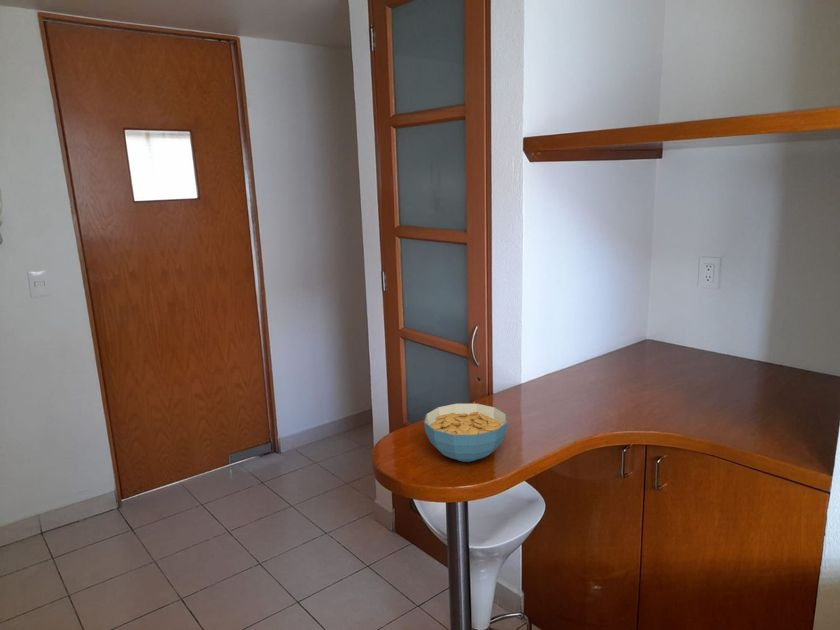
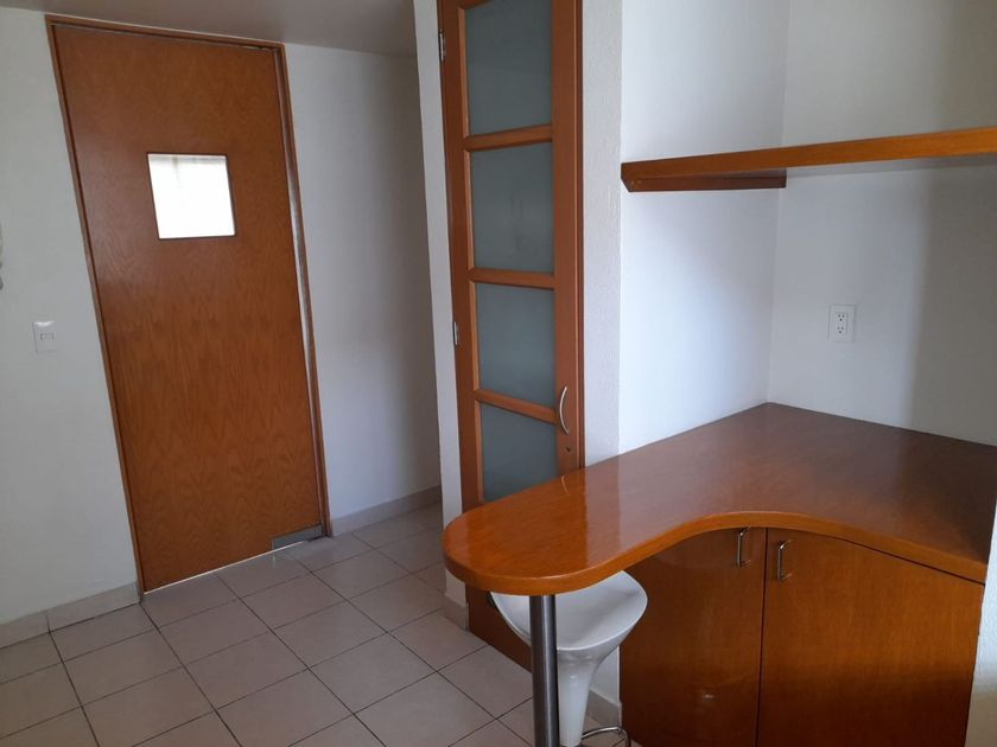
- cereal bowl (466, 437)
